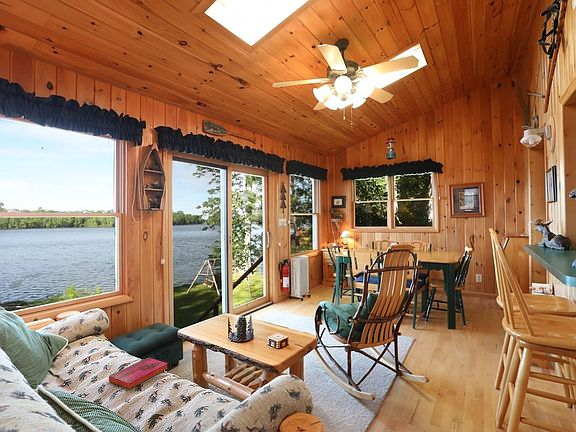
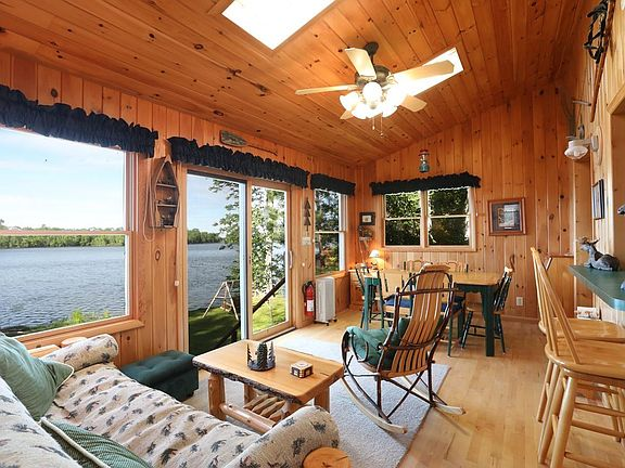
- hardback book (139, 371)
